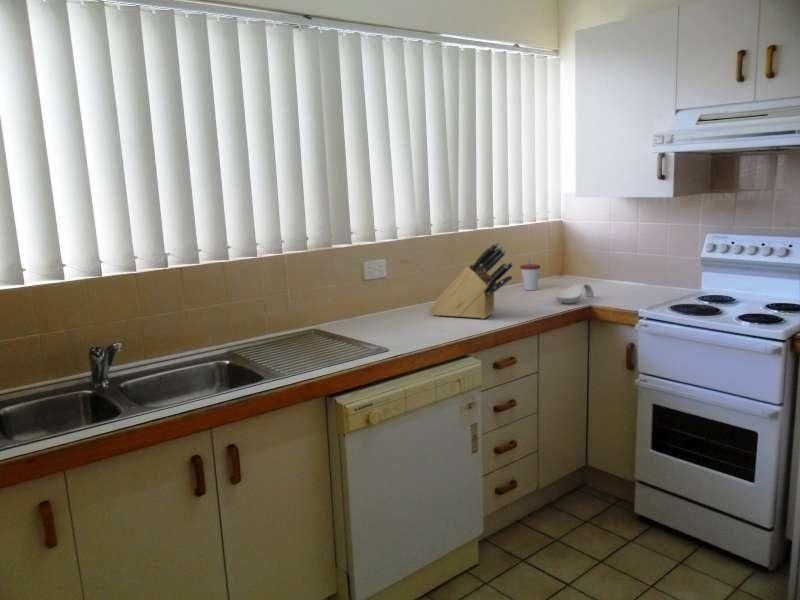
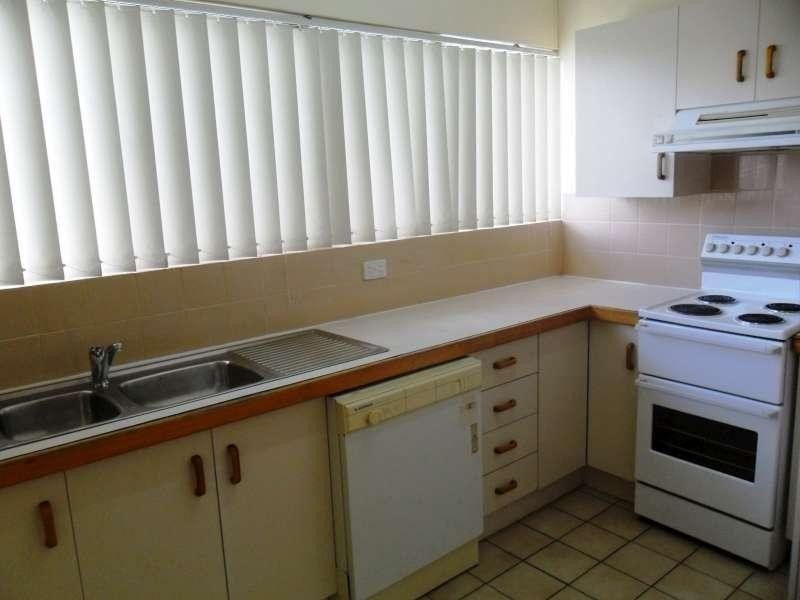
- spoon rest (575, 292)
- cup (530, 274)
- knife block (470, 279)
